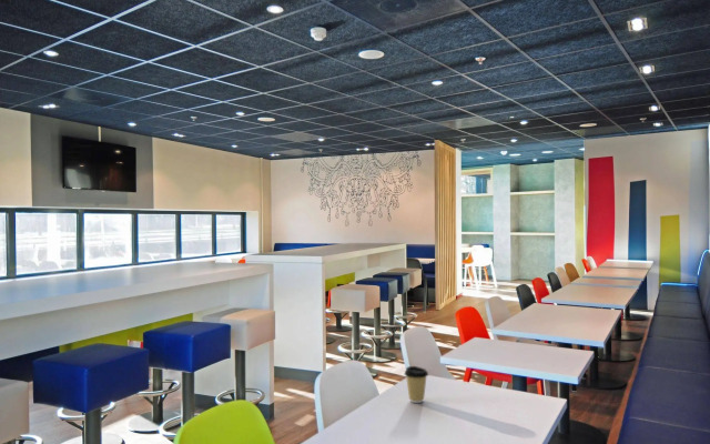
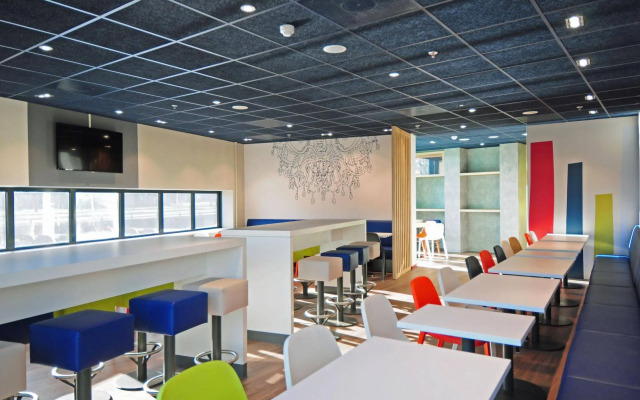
- coffee cup (416, 384)
